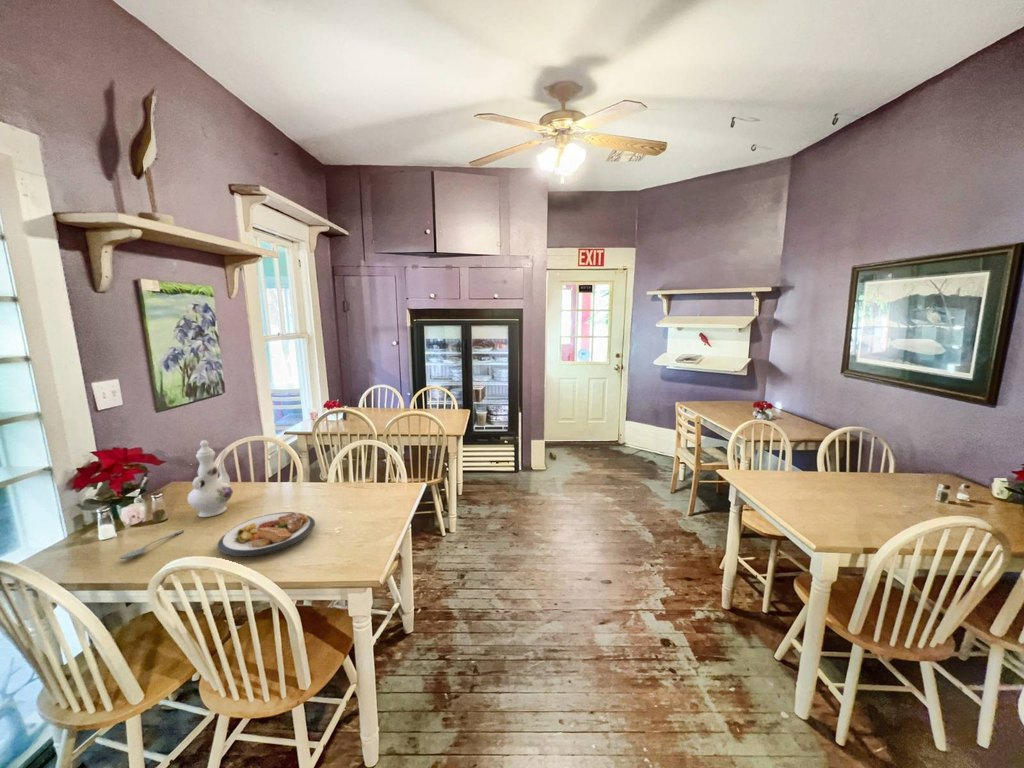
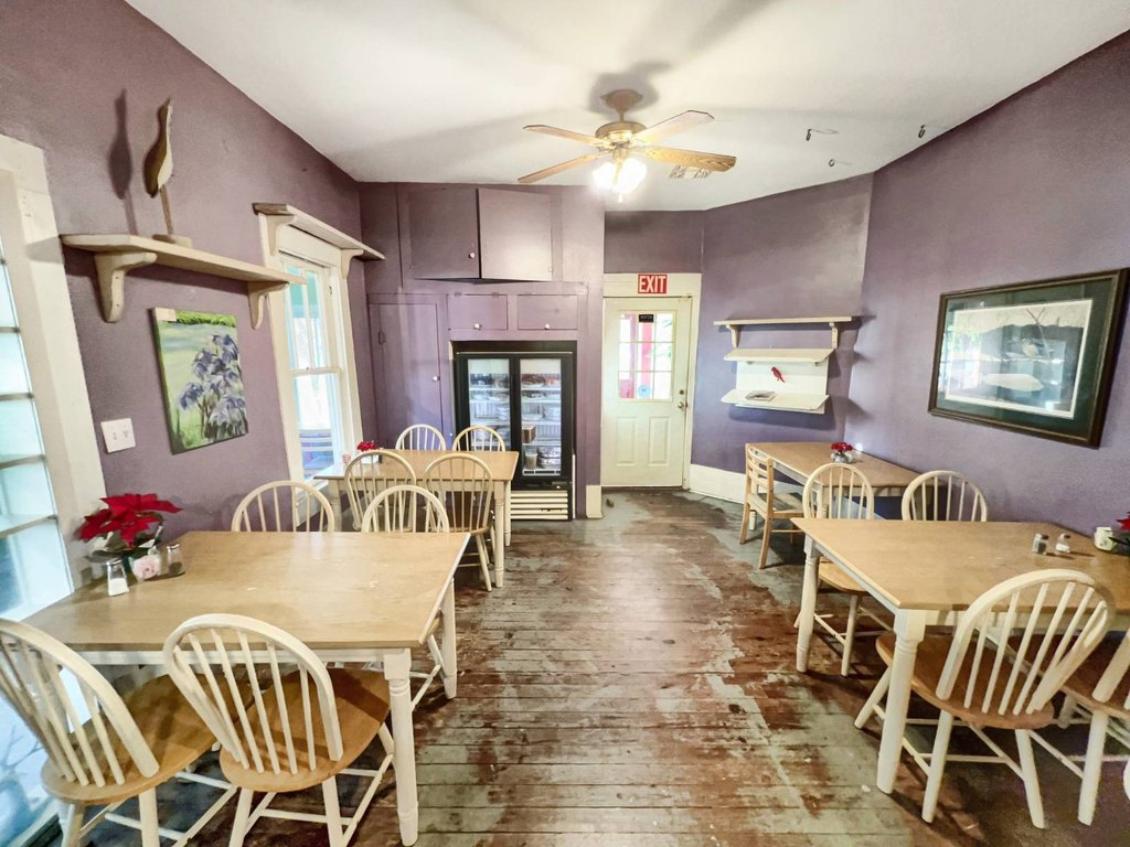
- plate (268, 530)
- spoon (153, 542)
- chinaware (212, 474)
